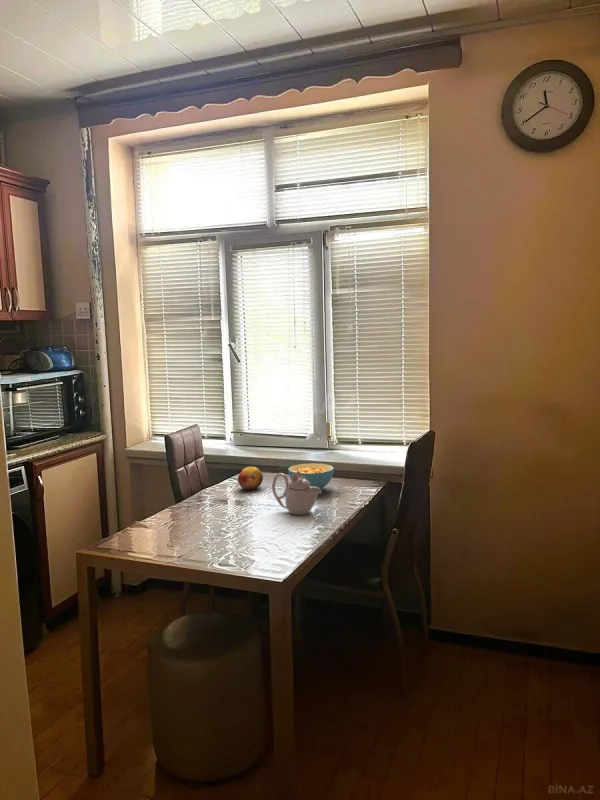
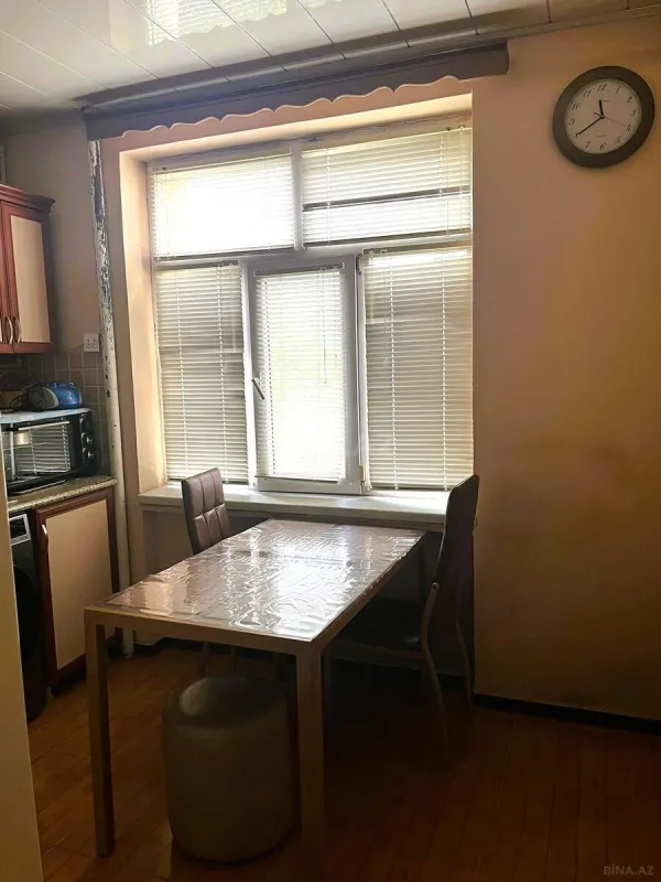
- teapot (296, 492)
- fruit (251, 477)
- cereal bowl (311, 479)
